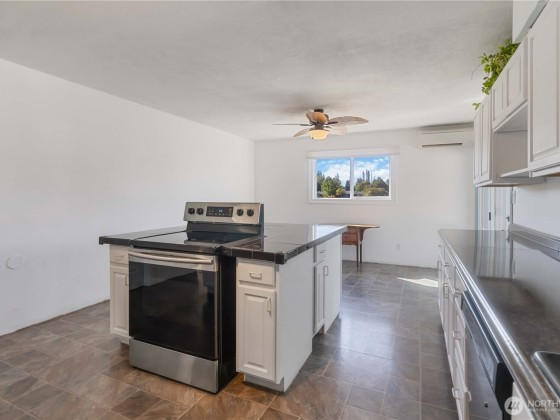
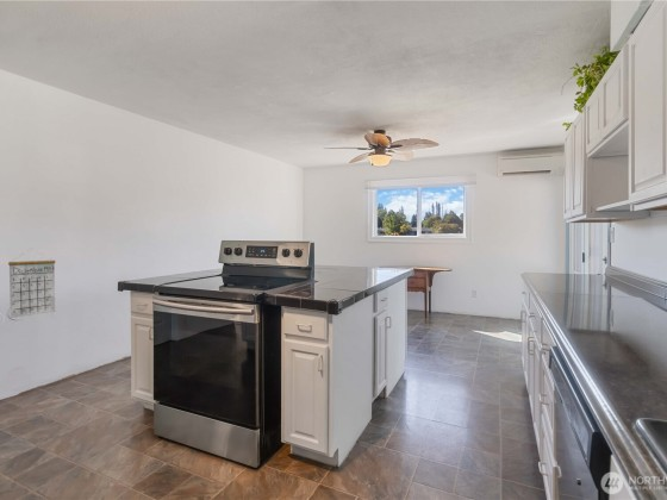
+ calendar (32, 281)
